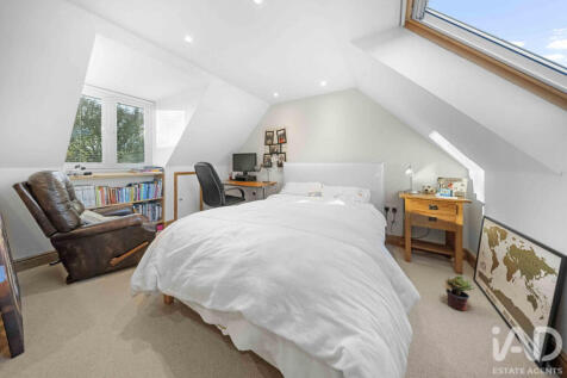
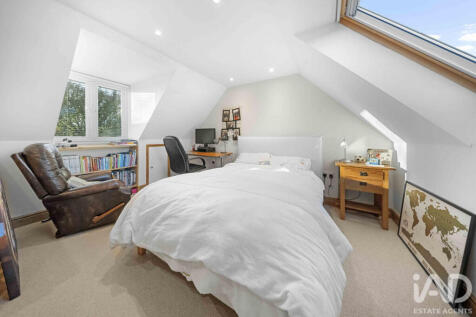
- potted plant (457, 290)
